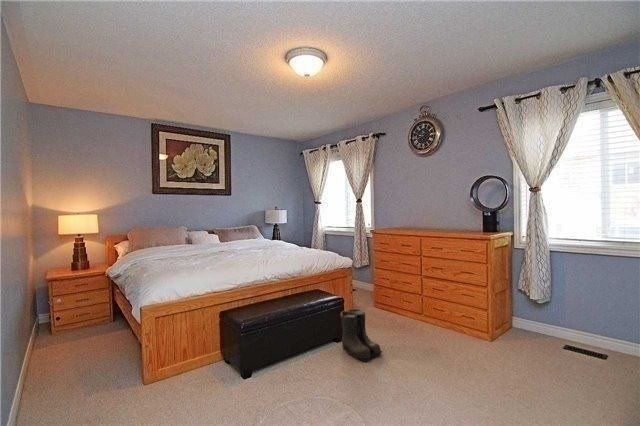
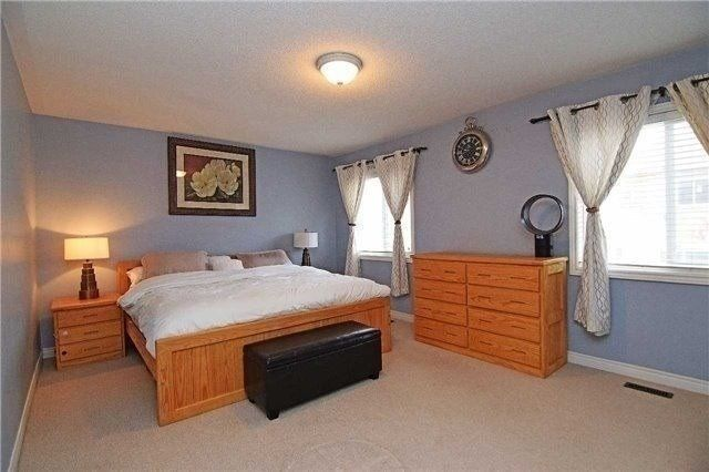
- boots (359, 332)
